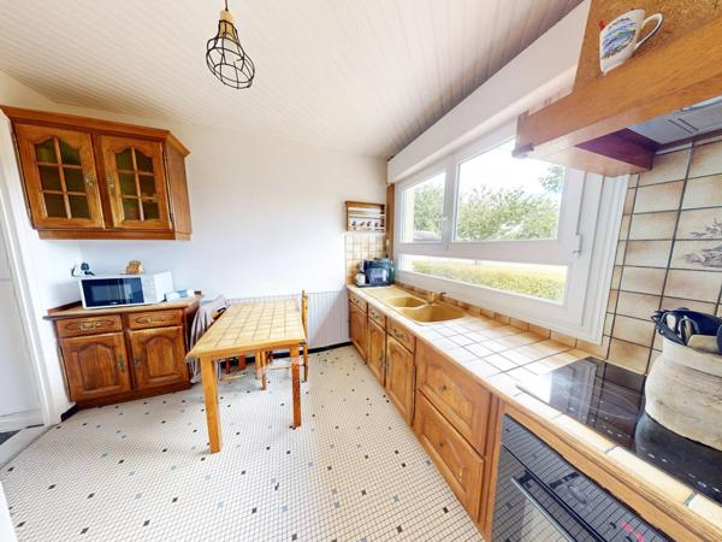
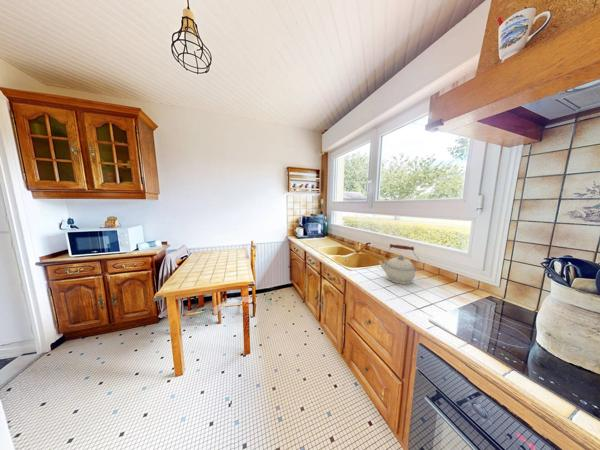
+ kettle (397, 262)
